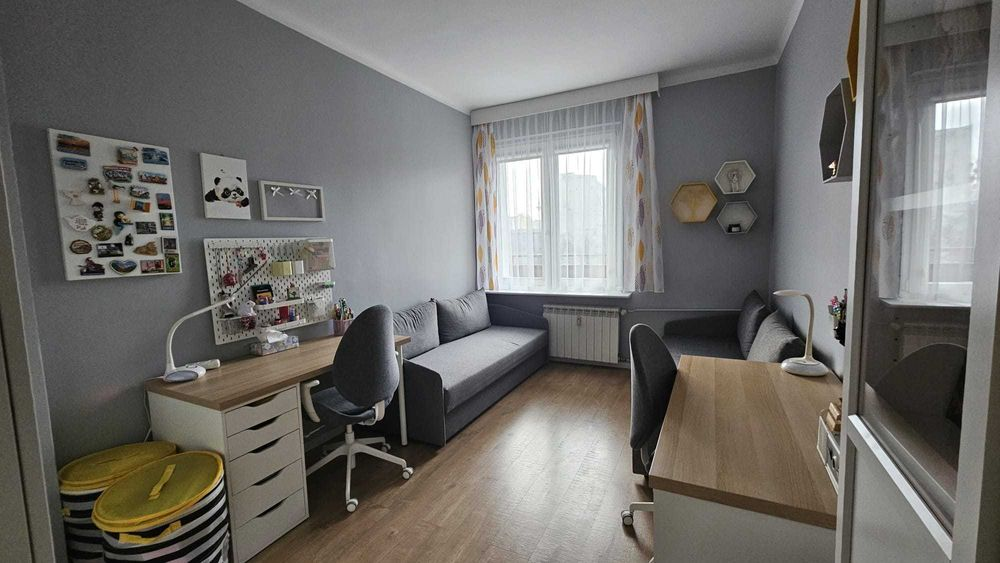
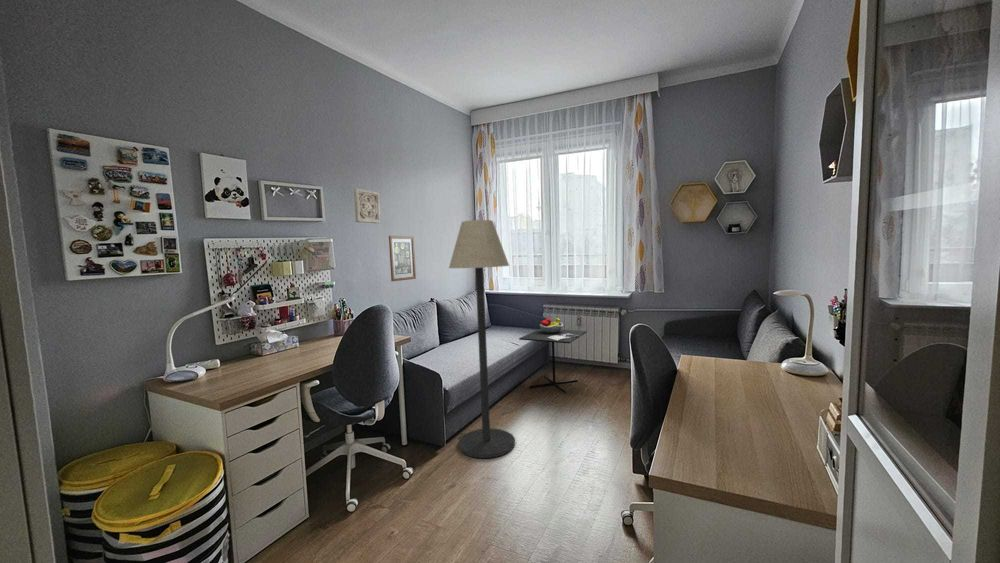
+ wall art (402, 258)
+ floor lamp (482, 334)
+ wall ornament (367, 206)
+ kitchen table (554, 353)
